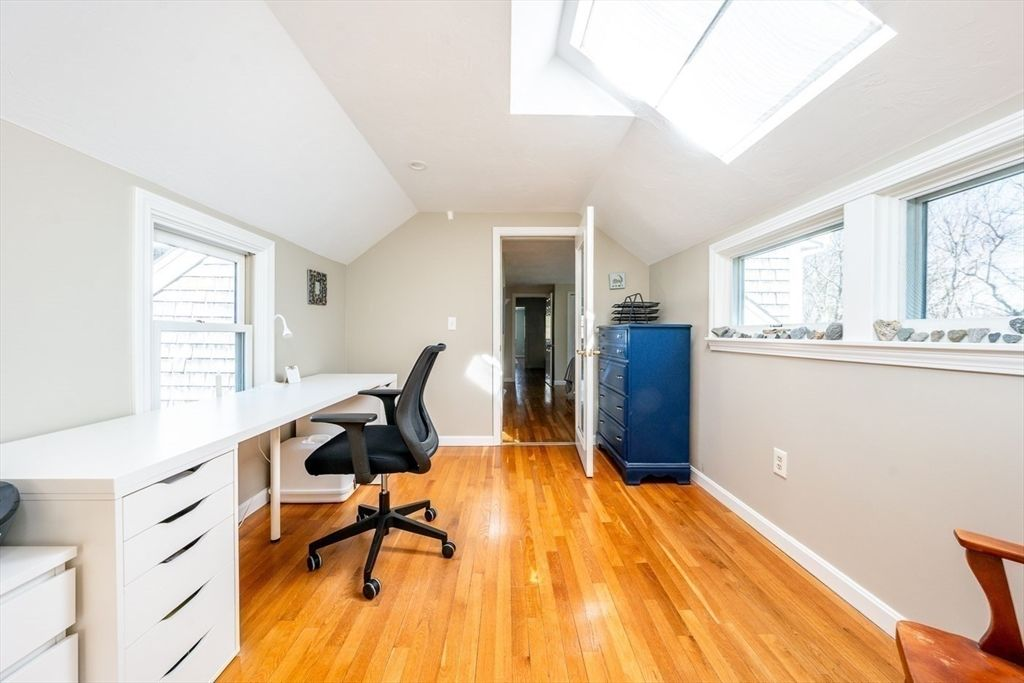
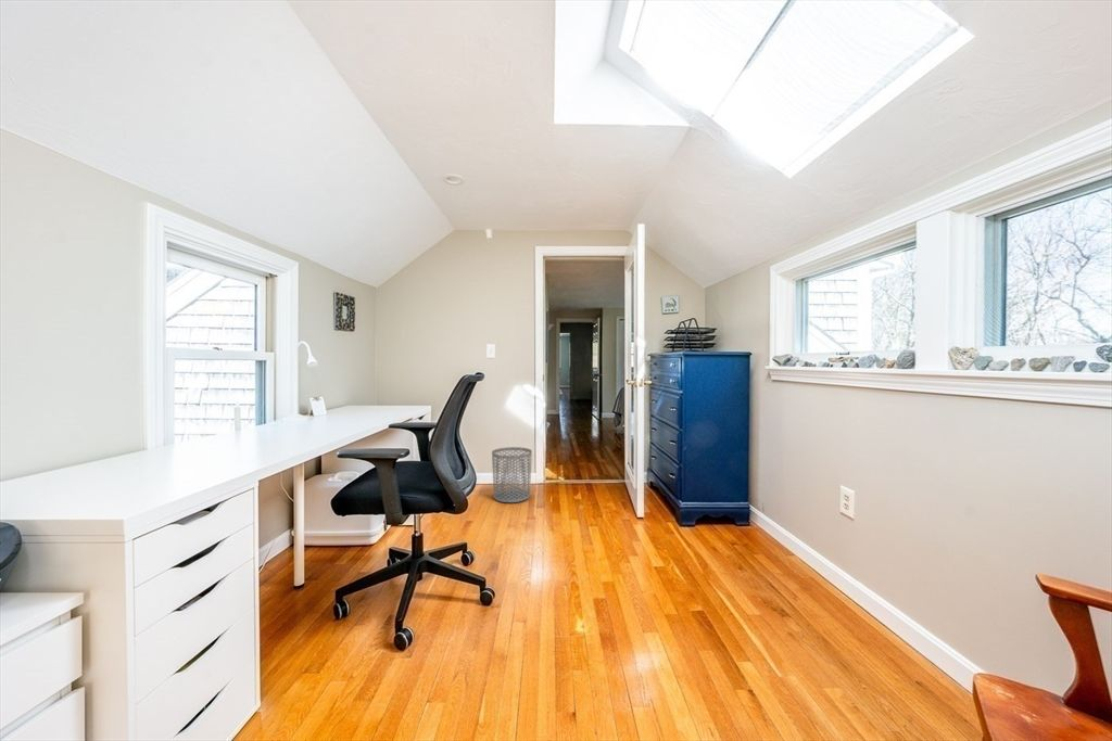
+ waste bin (511, 474)
